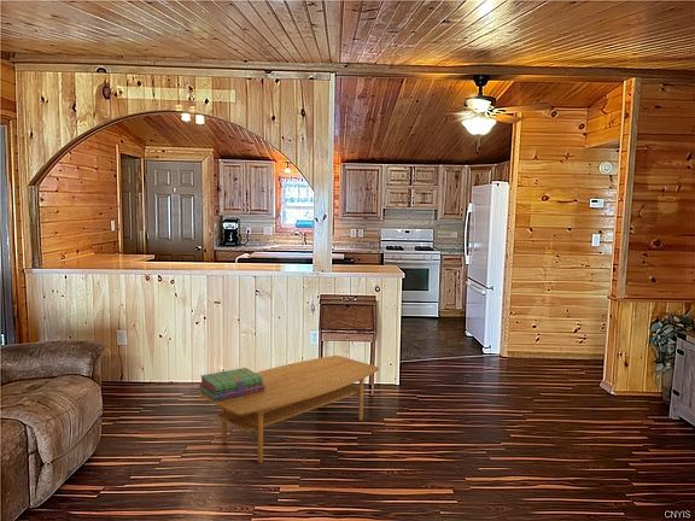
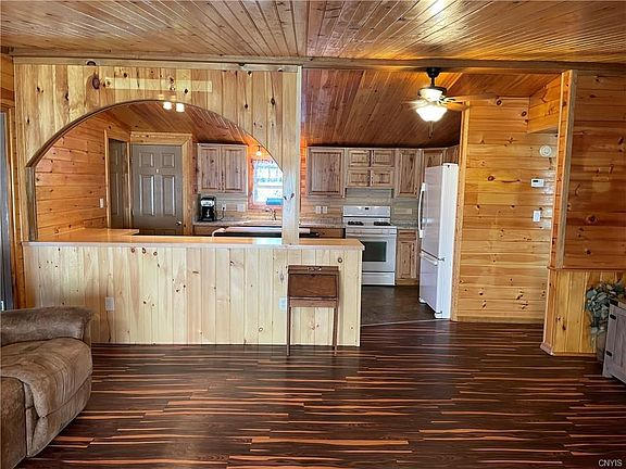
- stack of books (230, 382)
- coffee table (296, 404)
